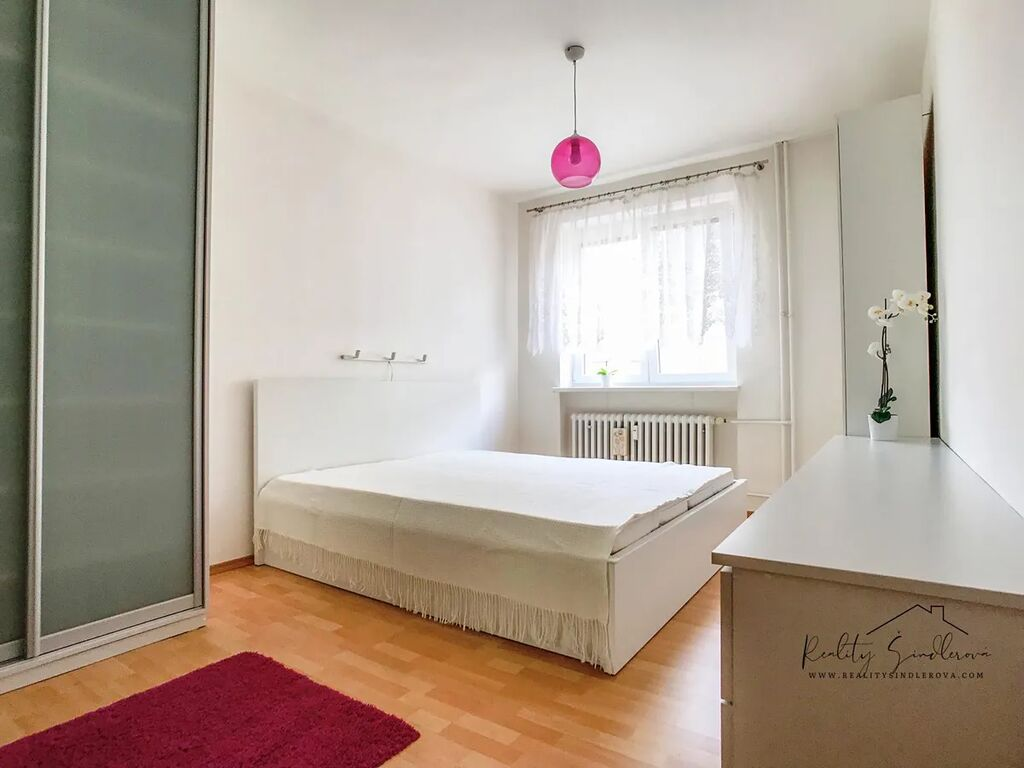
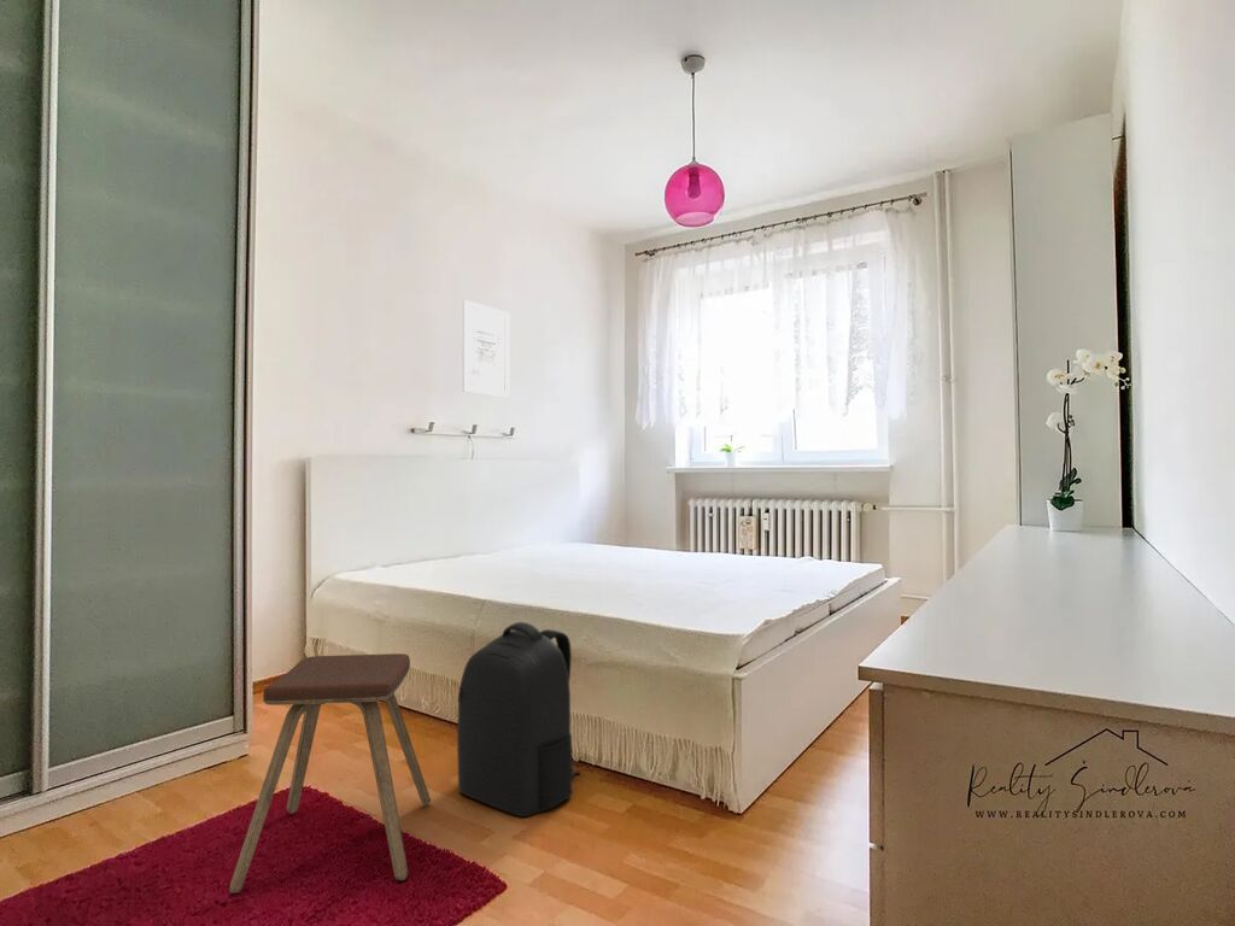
+ backpack (525, 703)
+ music stool (370, 752)
+ wall art (486, 350)
